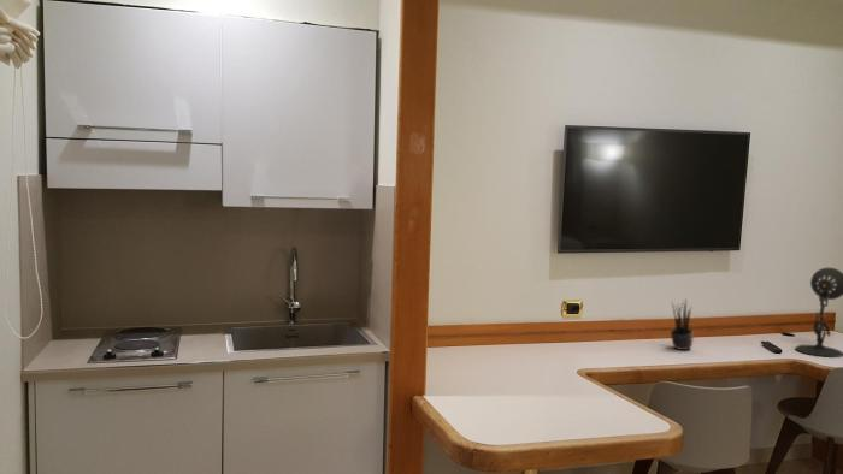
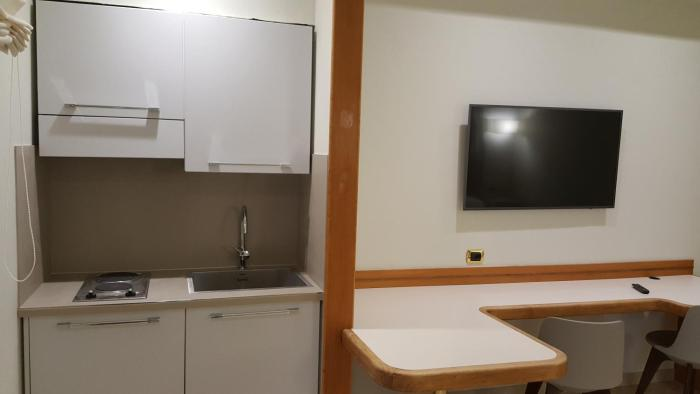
- desk lamp (823, 310)
- potted plant (680, 322)
